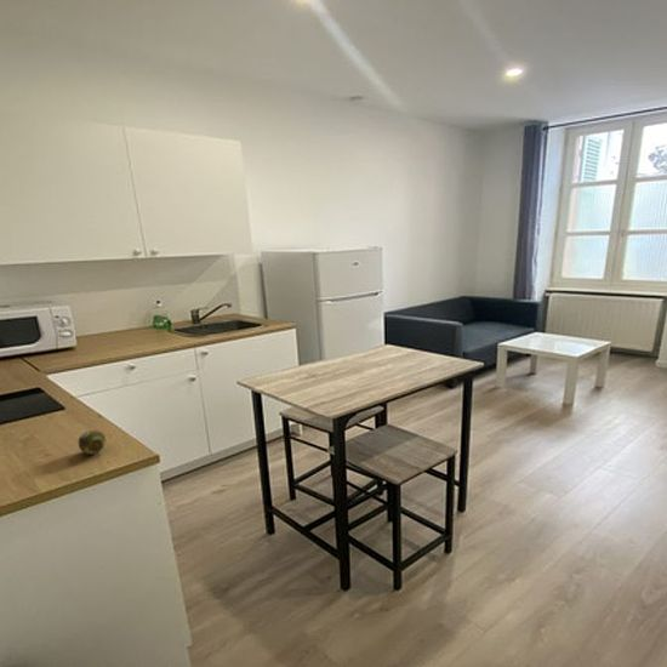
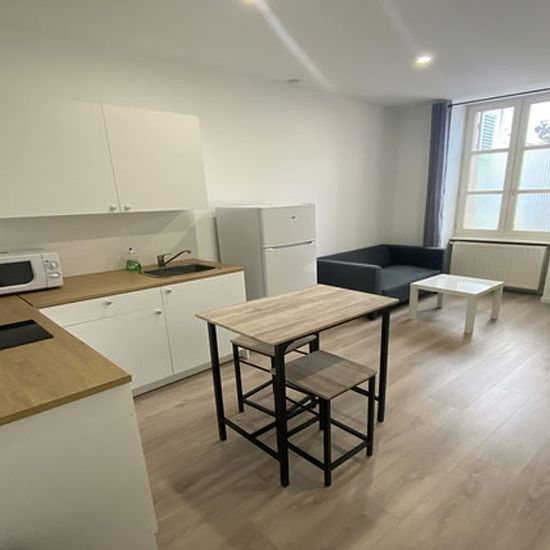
- fruit (91, 441)
